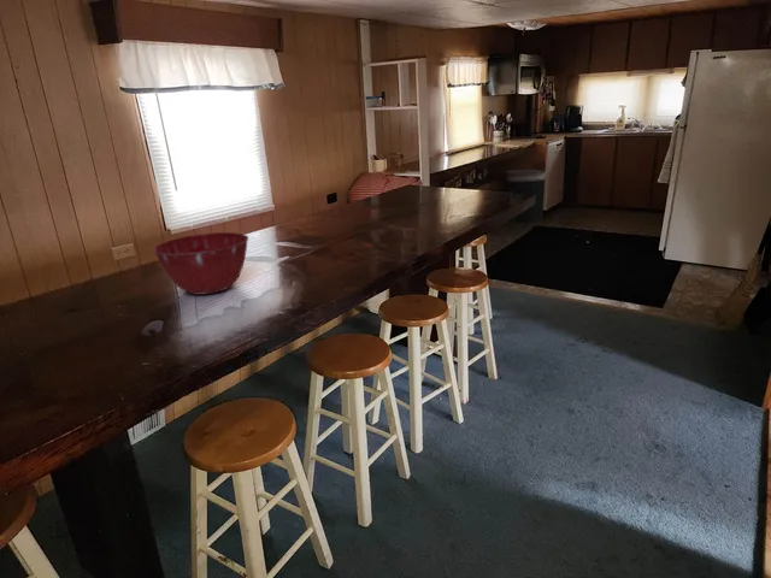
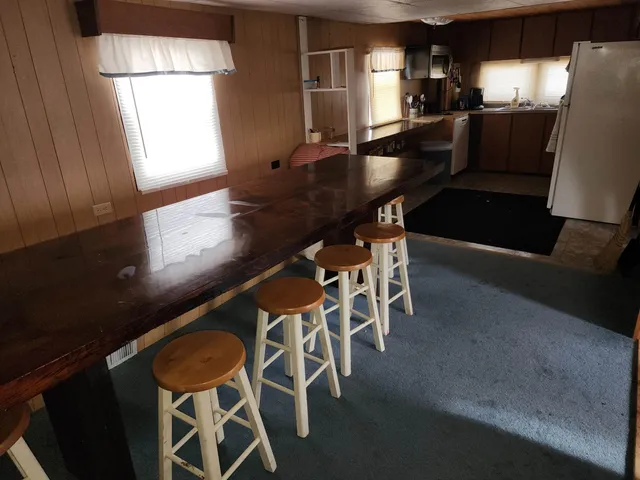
- mixing bowl (206, 265)
